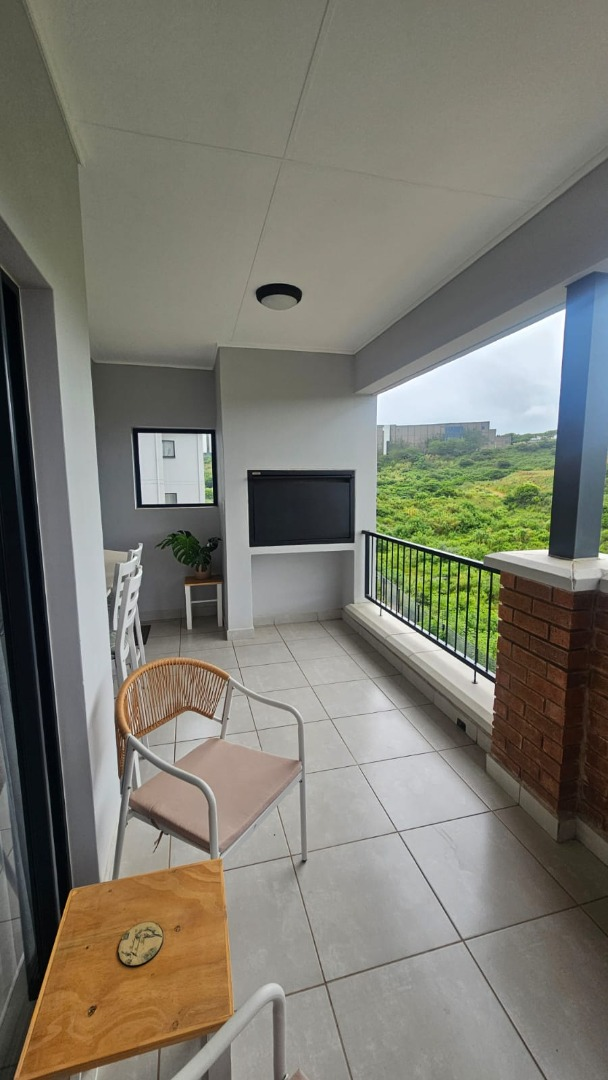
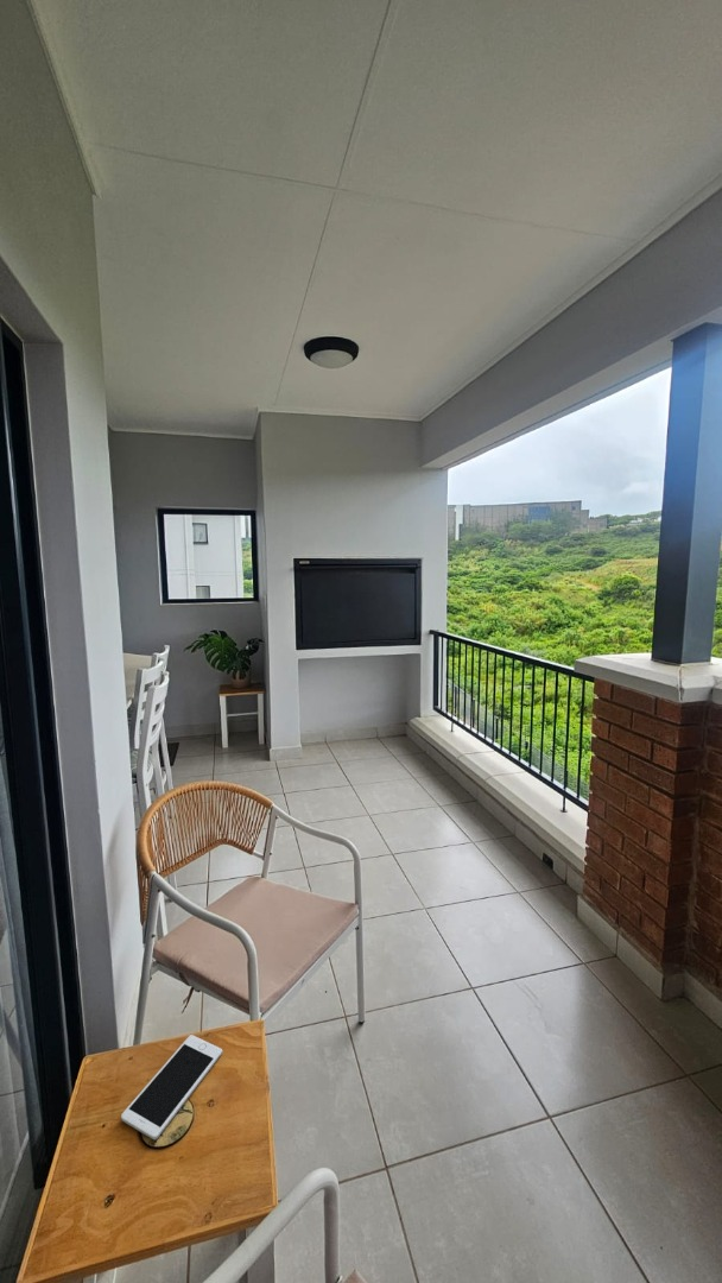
+ cell phone (175, 1082)
